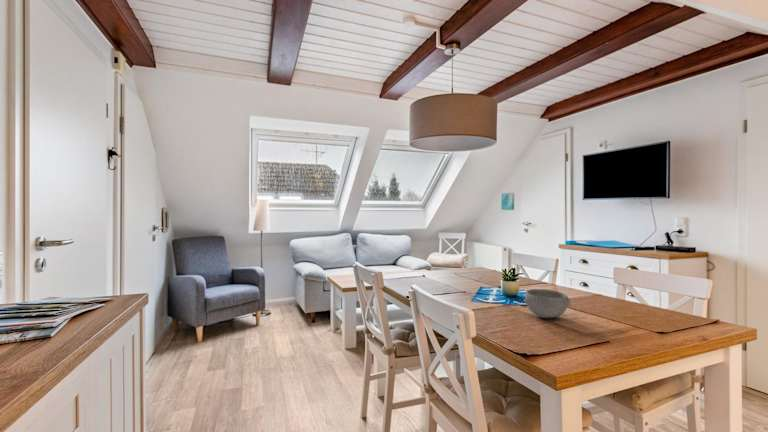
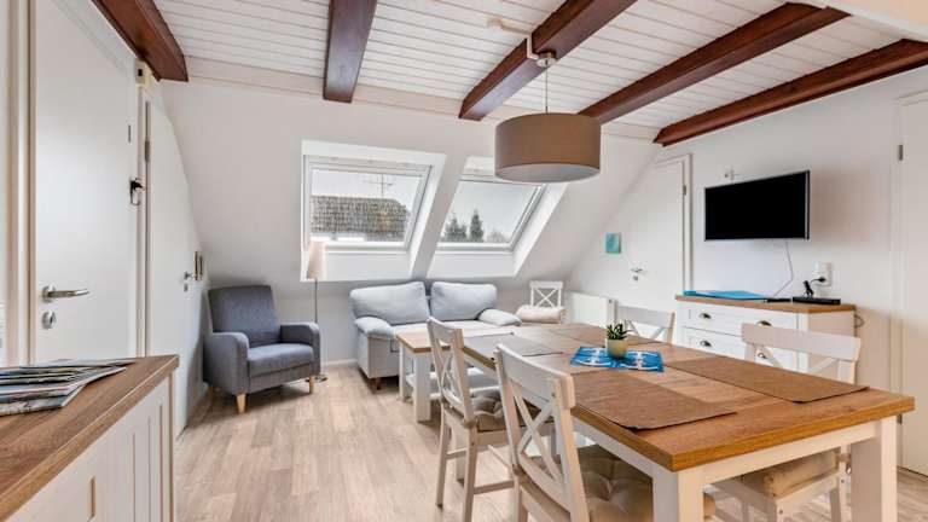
- bowl (545, 304)
